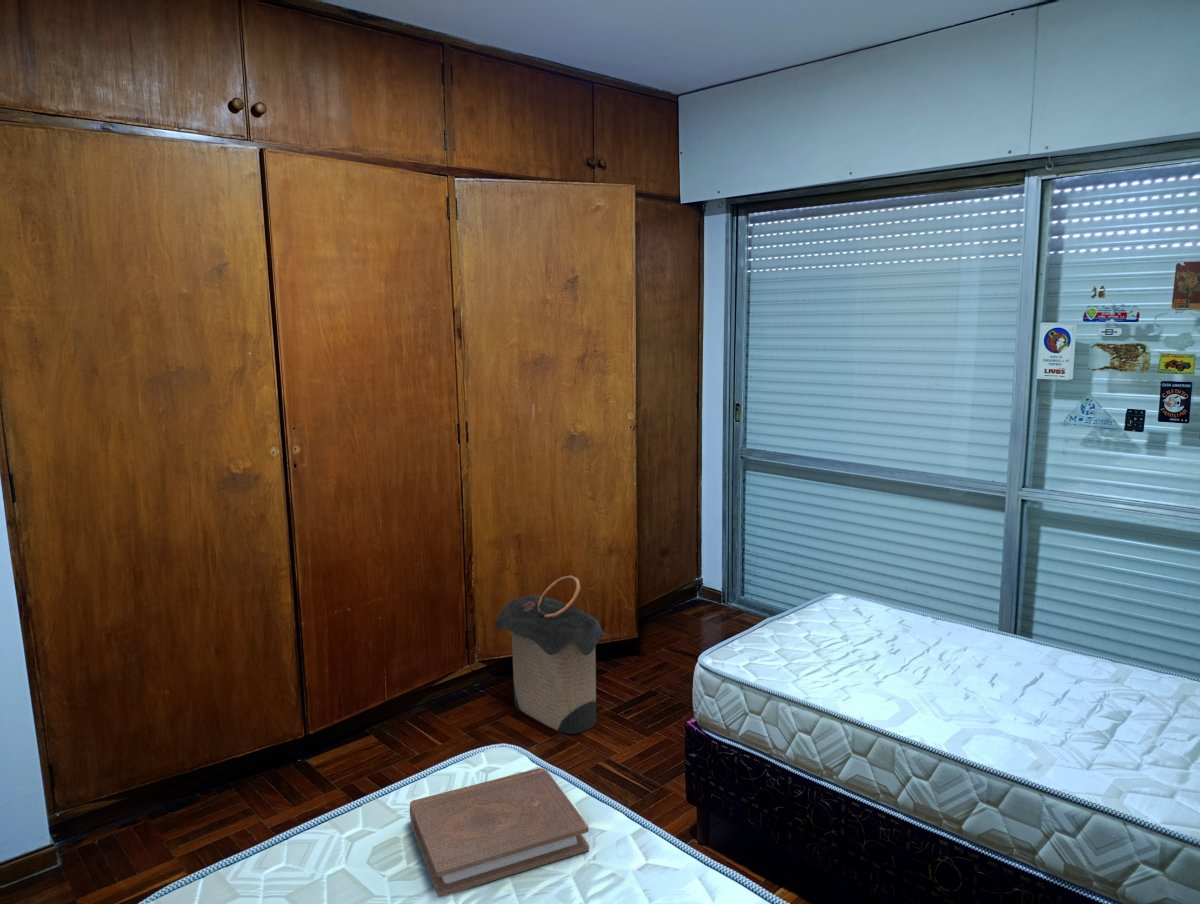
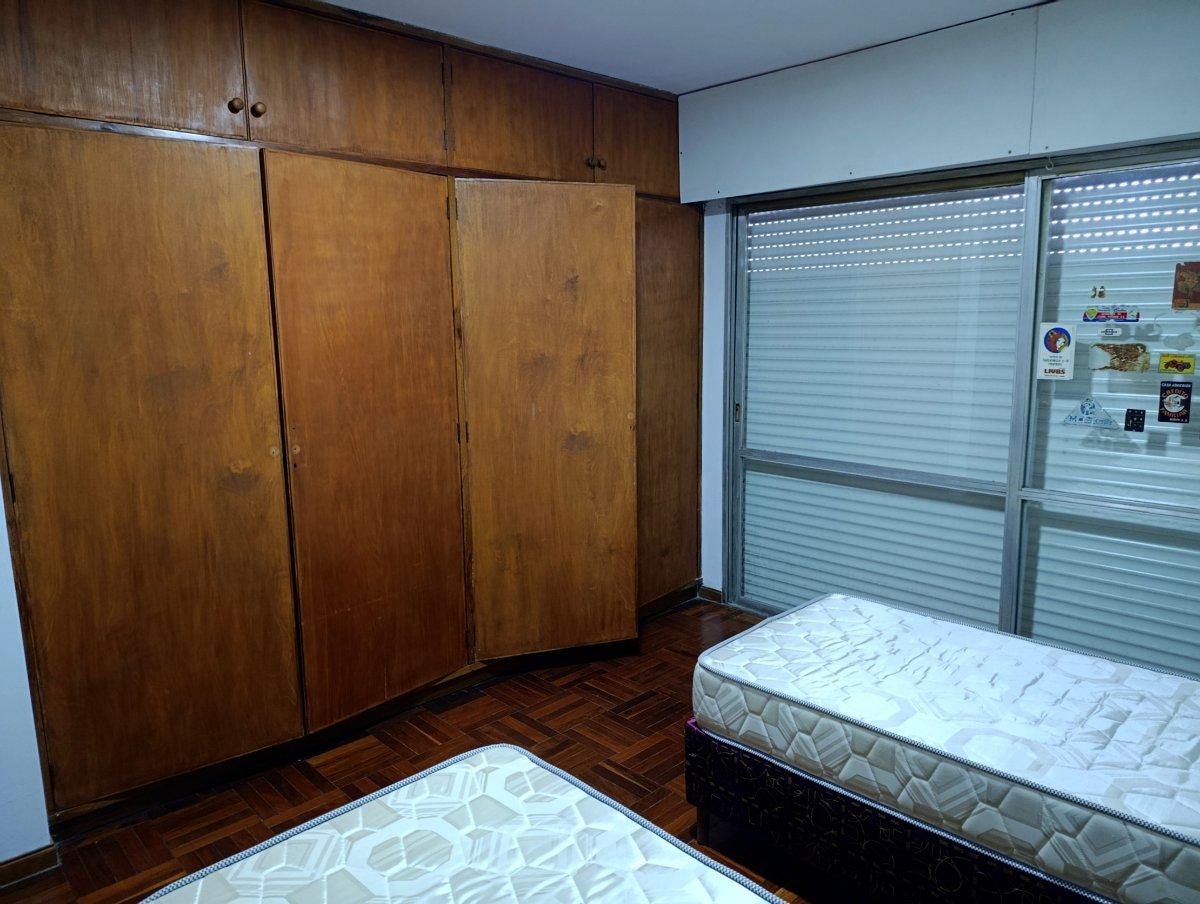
- book (496, 823)
- laundry hamper (548, 645)
